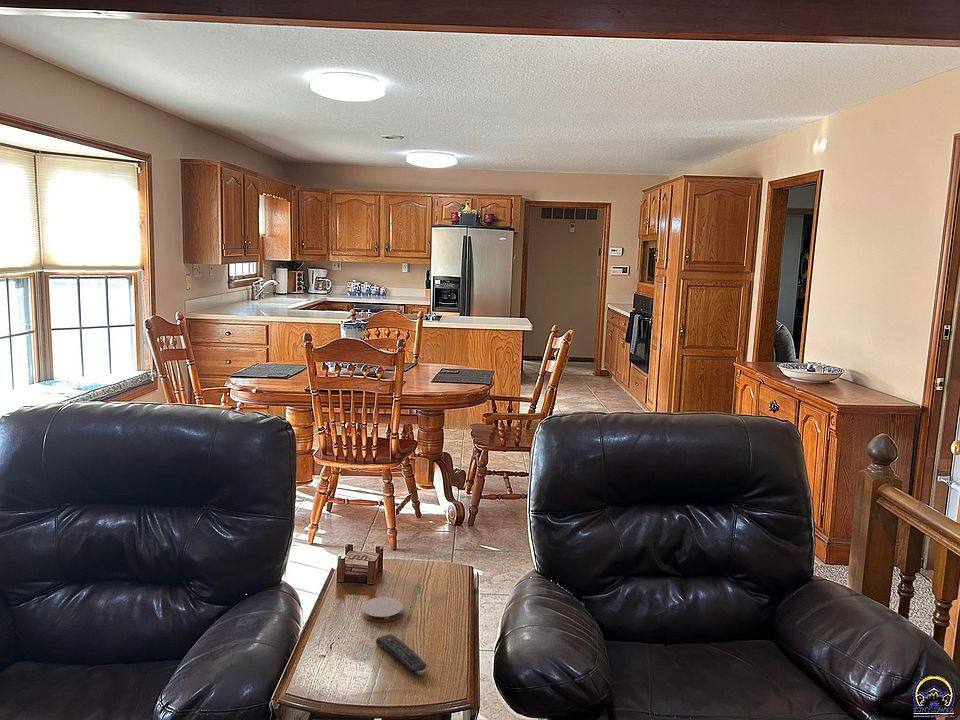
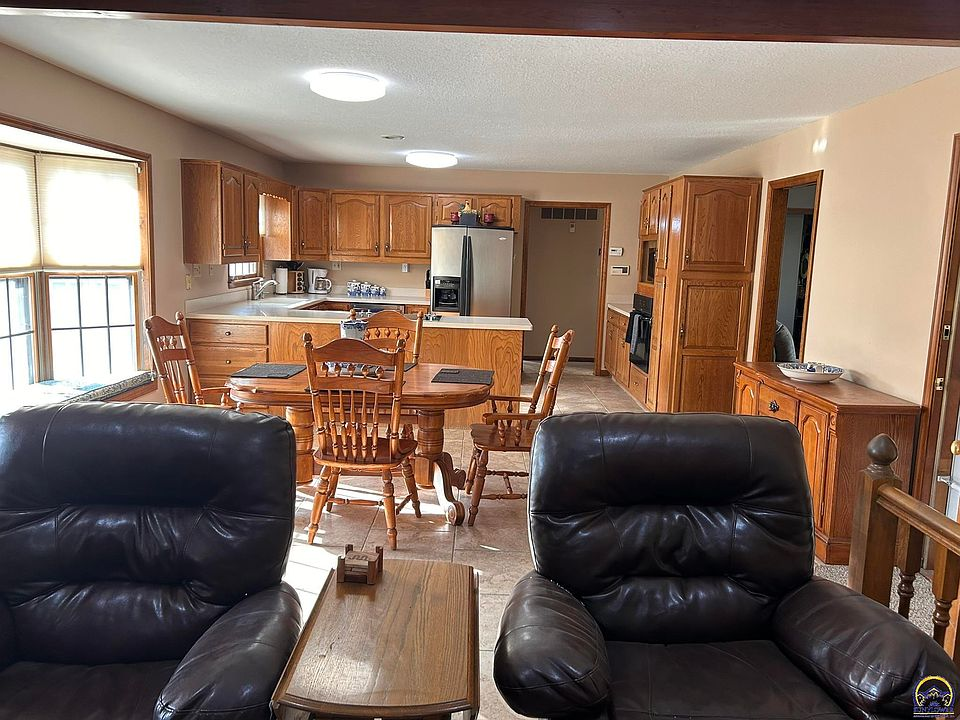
- coaster (382, 609)
- remote control (402, 653)
